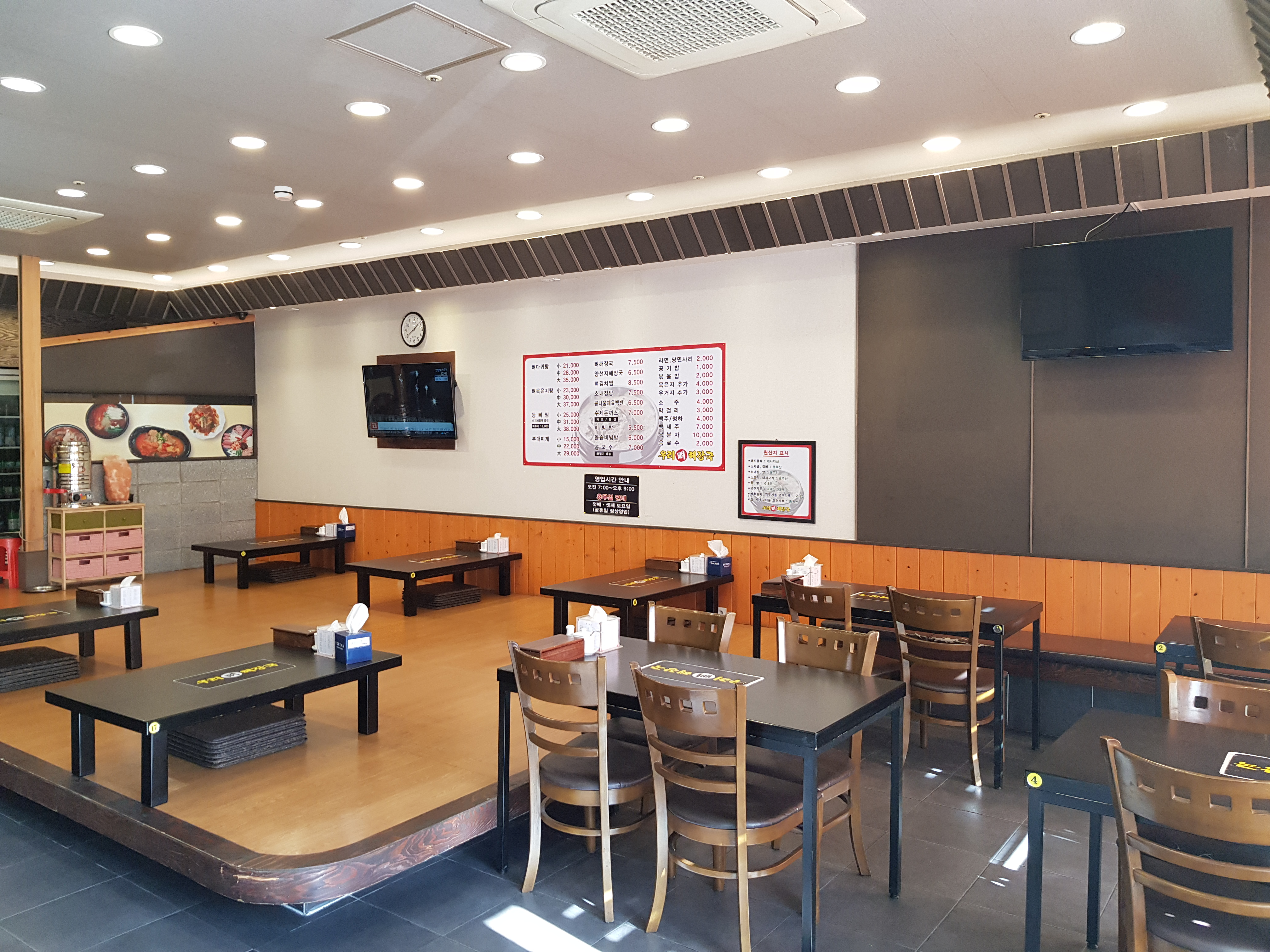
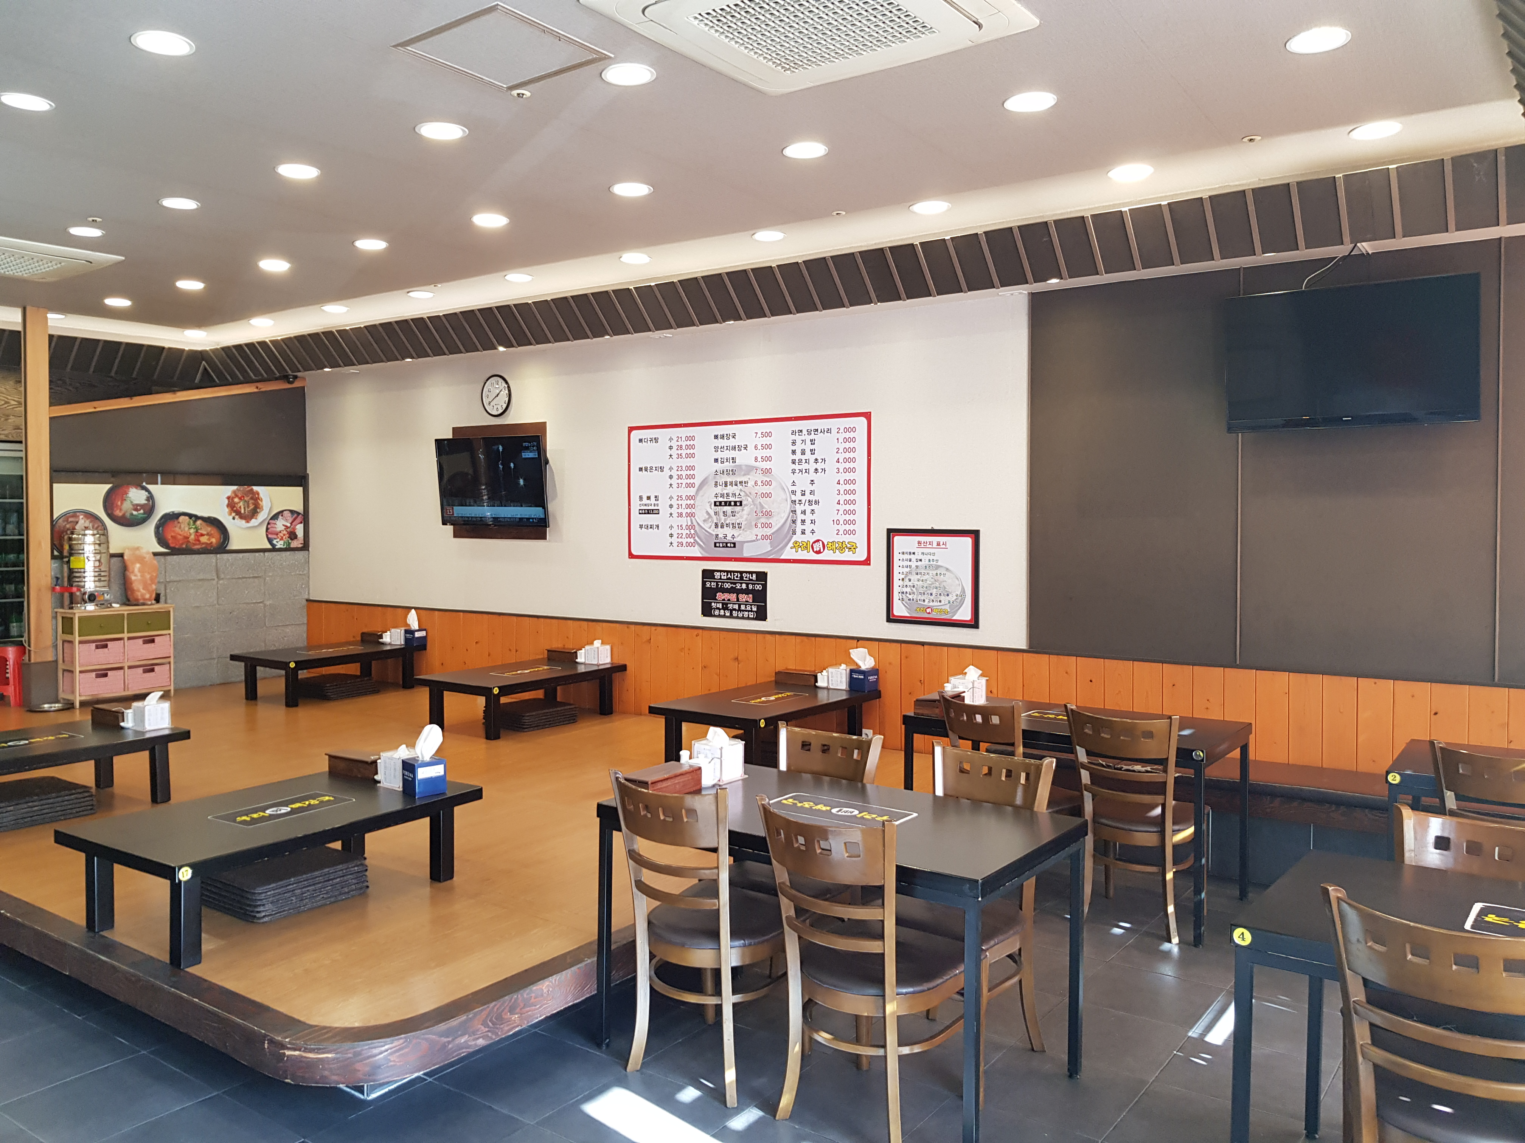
- smoke detector (283, 193)
